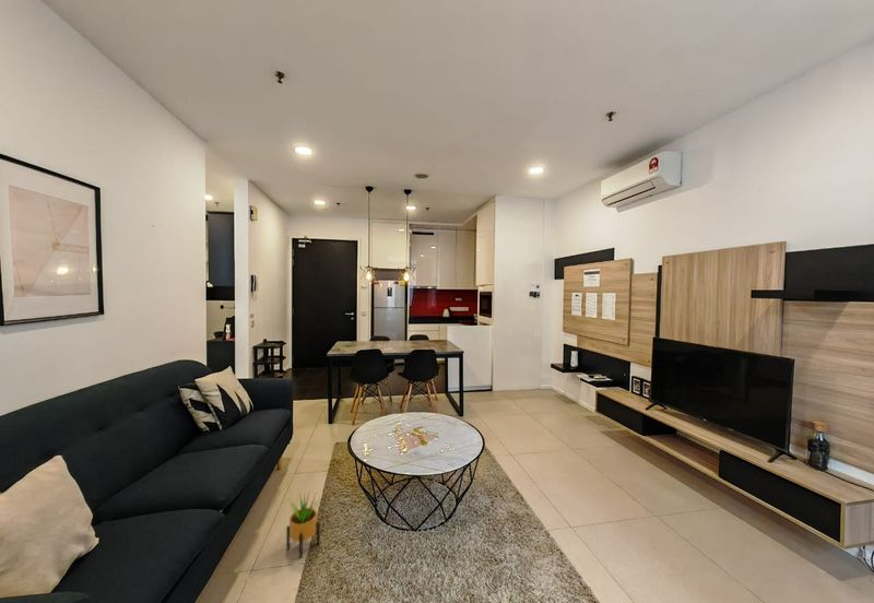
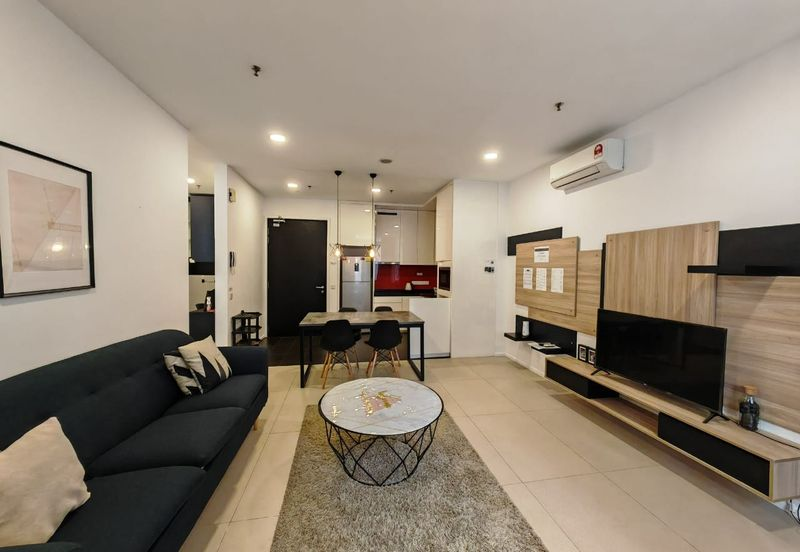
- potted plant (303, 520)
